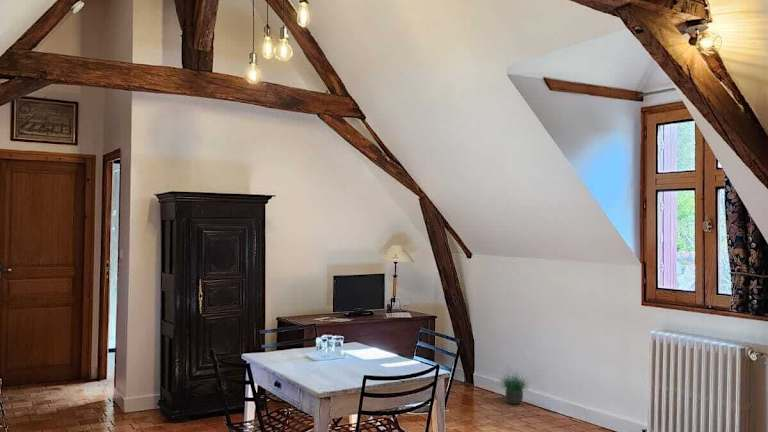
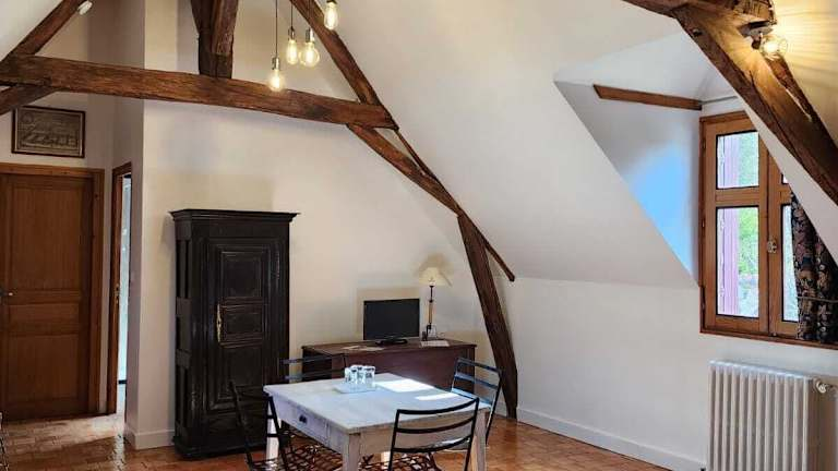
- potted plant (514, 383)
